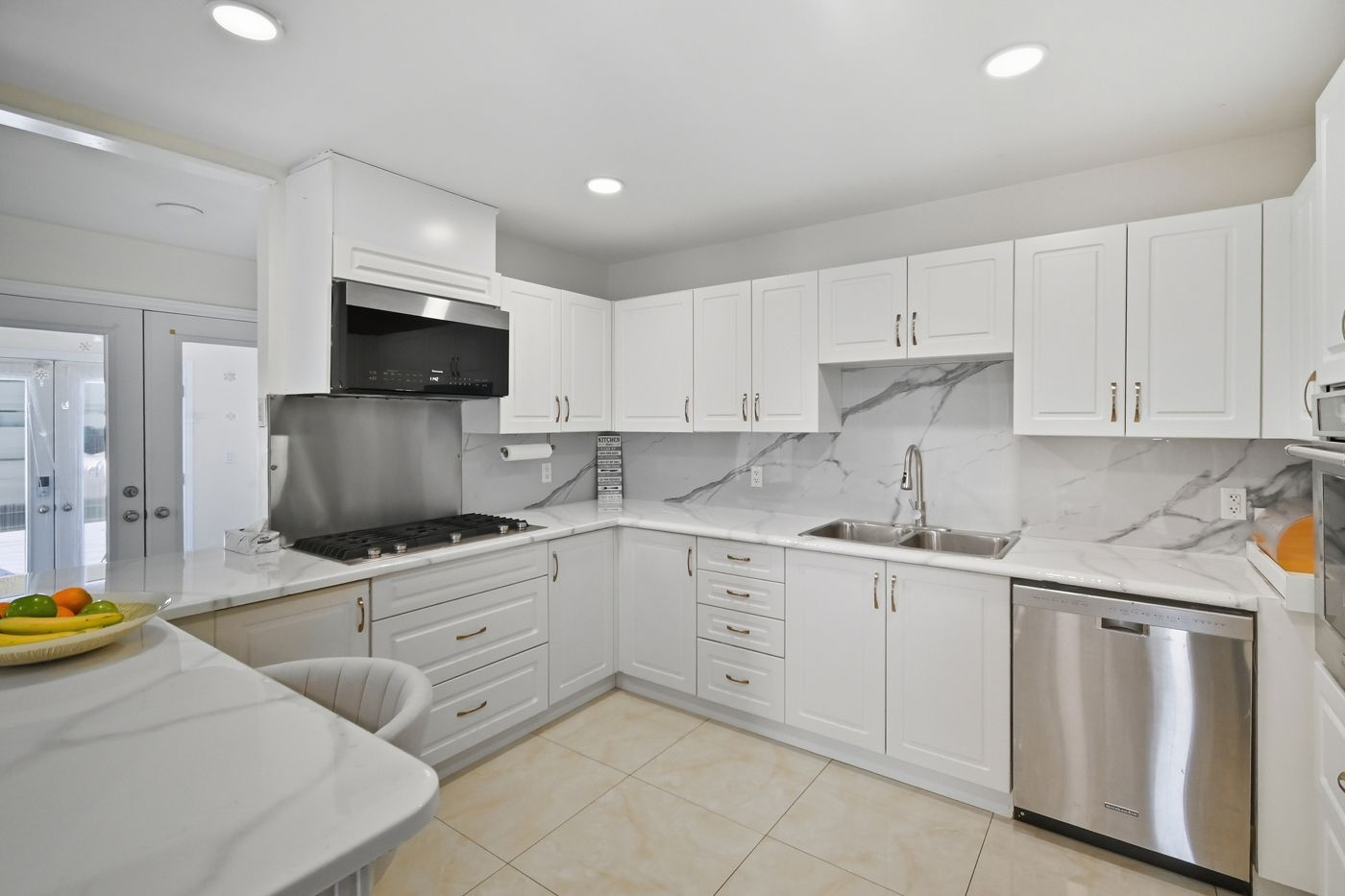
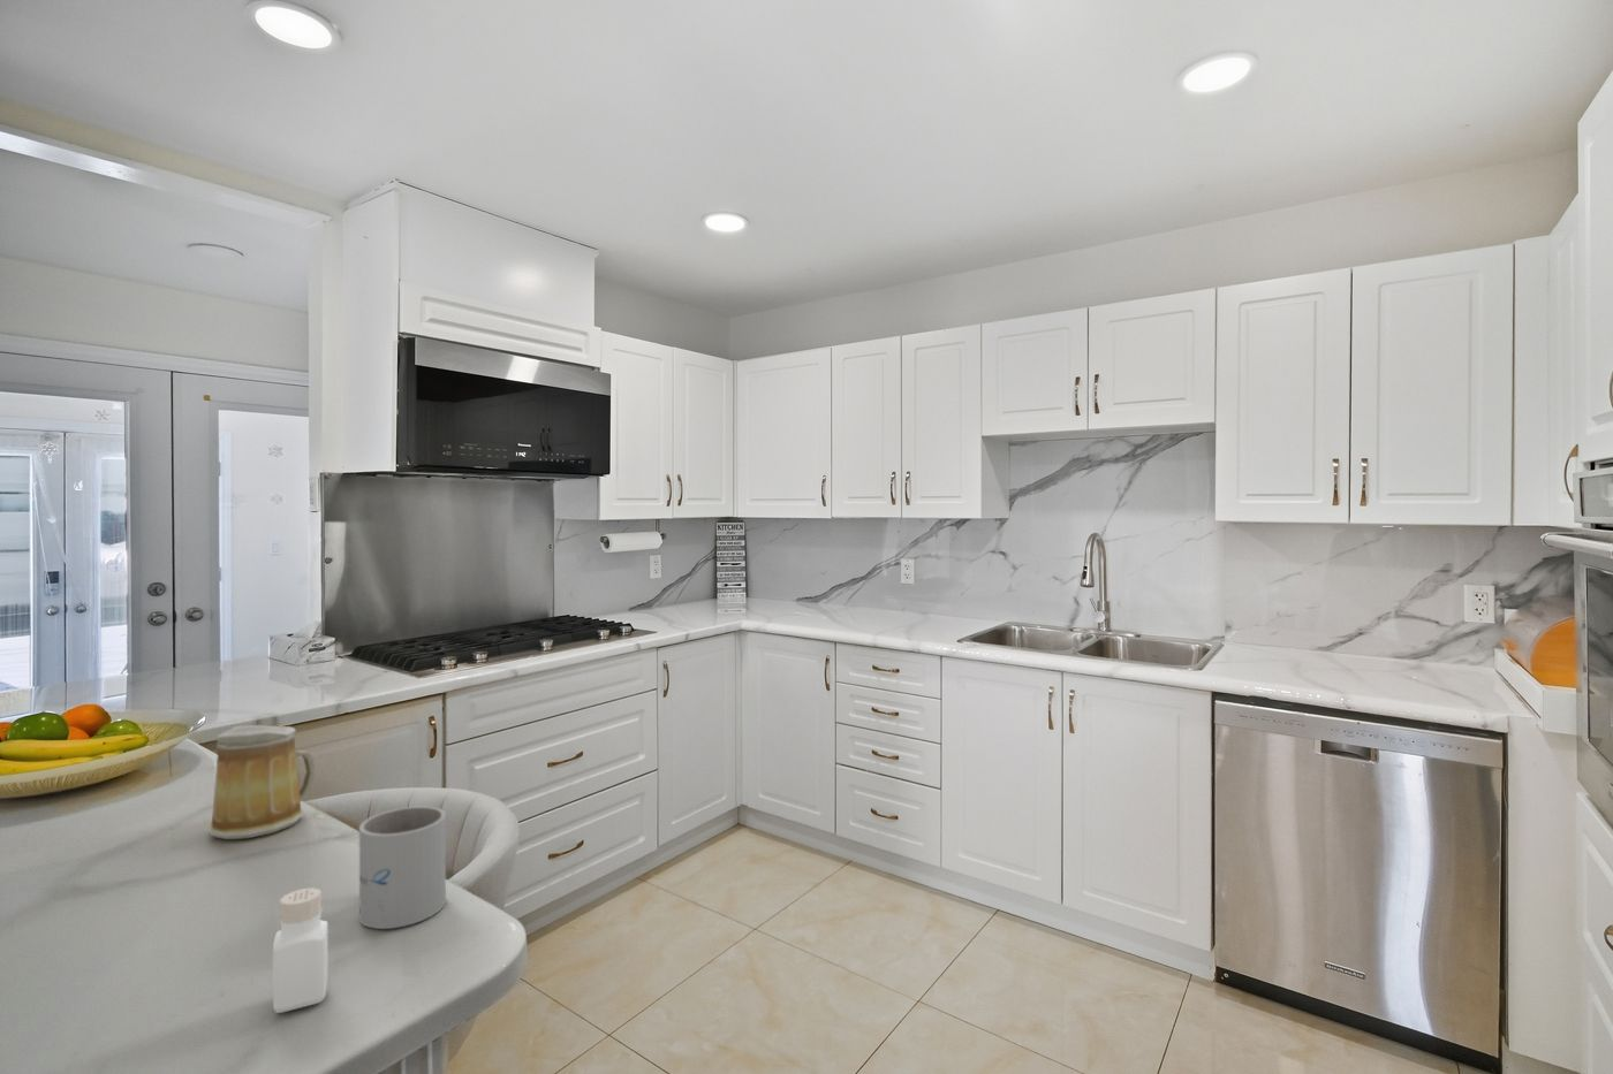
+ mug (264, 771)
+ mug (398, 858)
+ pepper shaker (301, 947)
